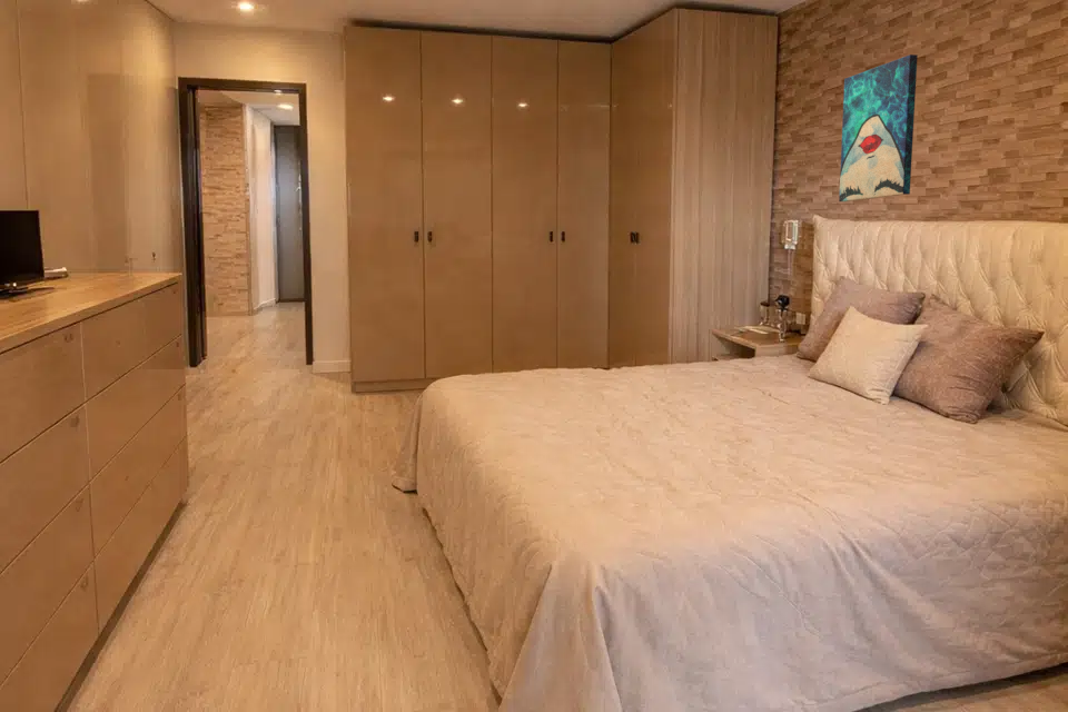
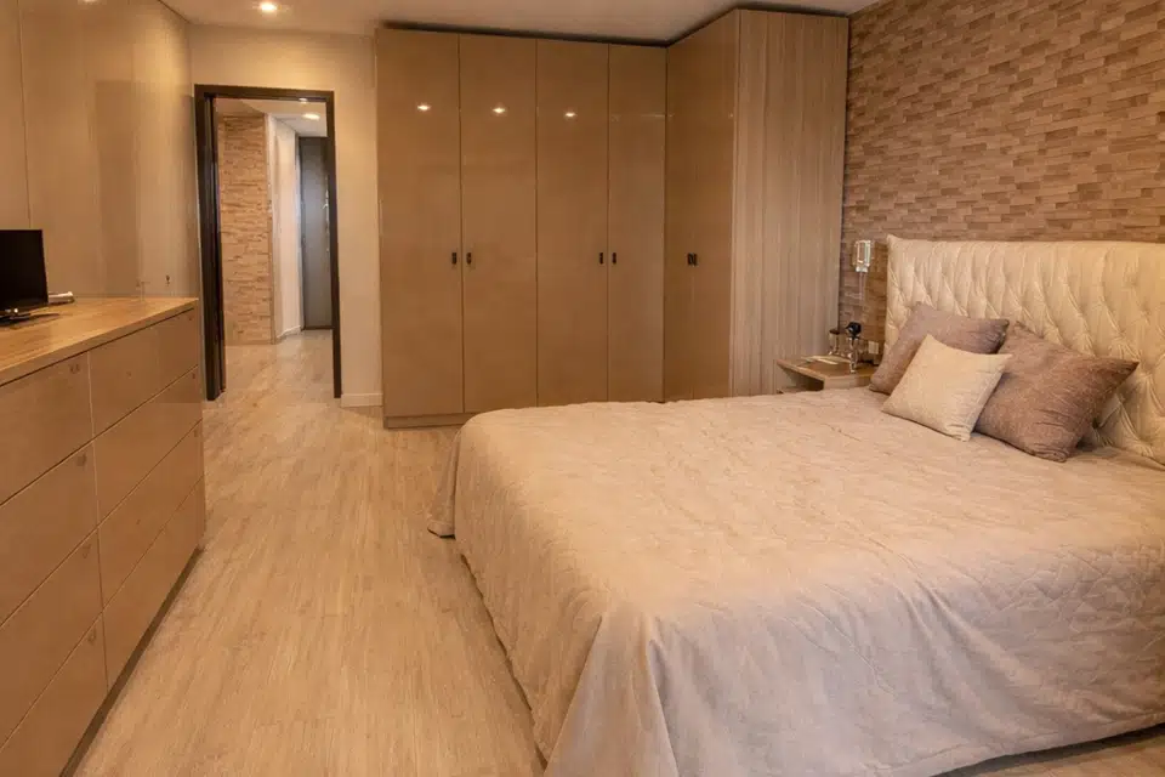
- wall art (874, 134)
